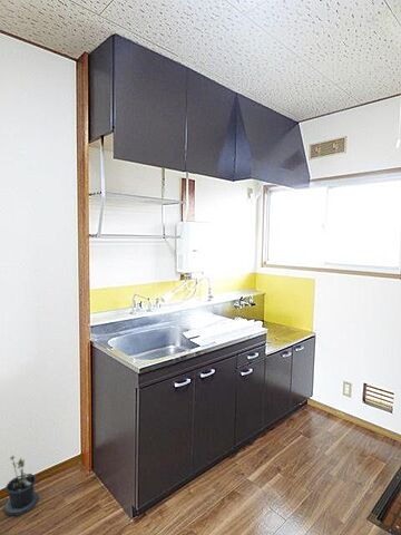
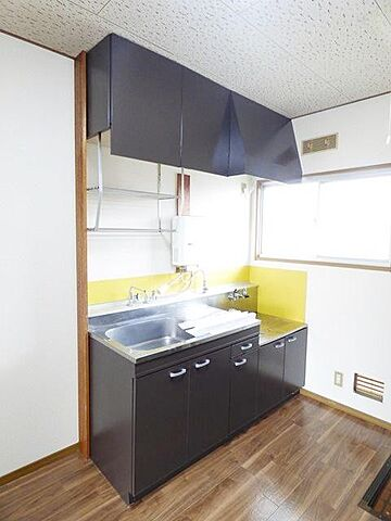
- potted plant (19, 478)
